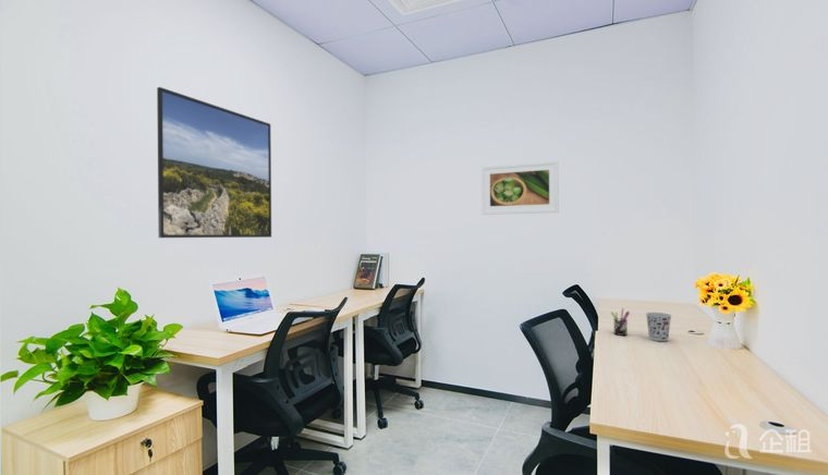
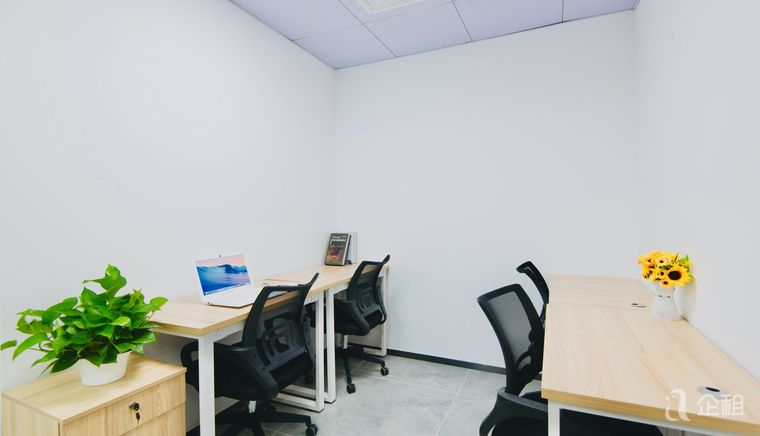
- pen holder (619, 320)
- cup (658, 326)
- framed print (222, 172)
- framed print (519, 188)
